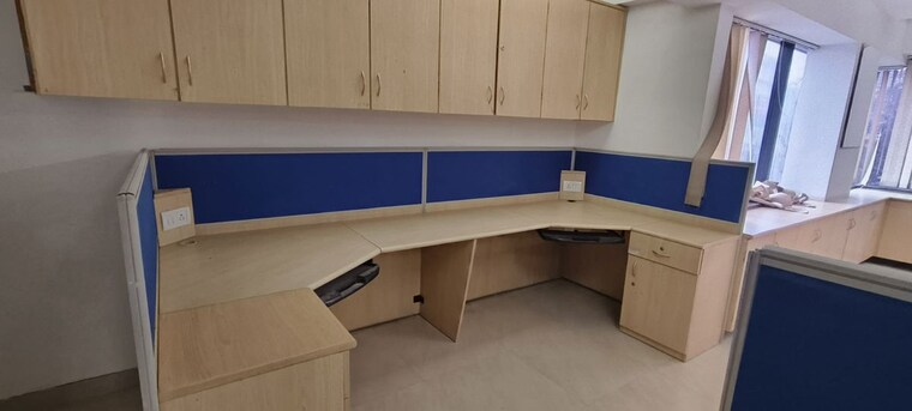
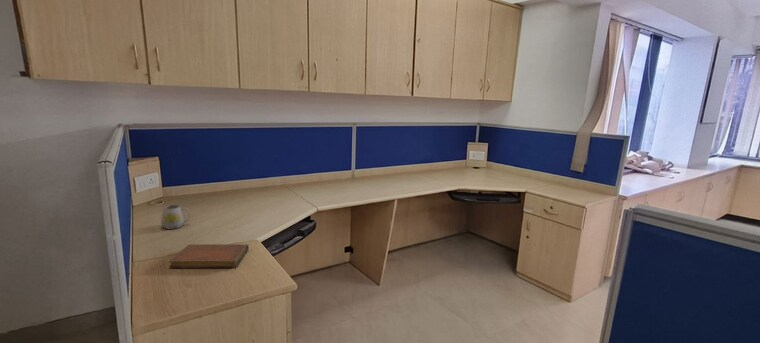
+ mug (175, 216)
+ notebook (211, 254)
